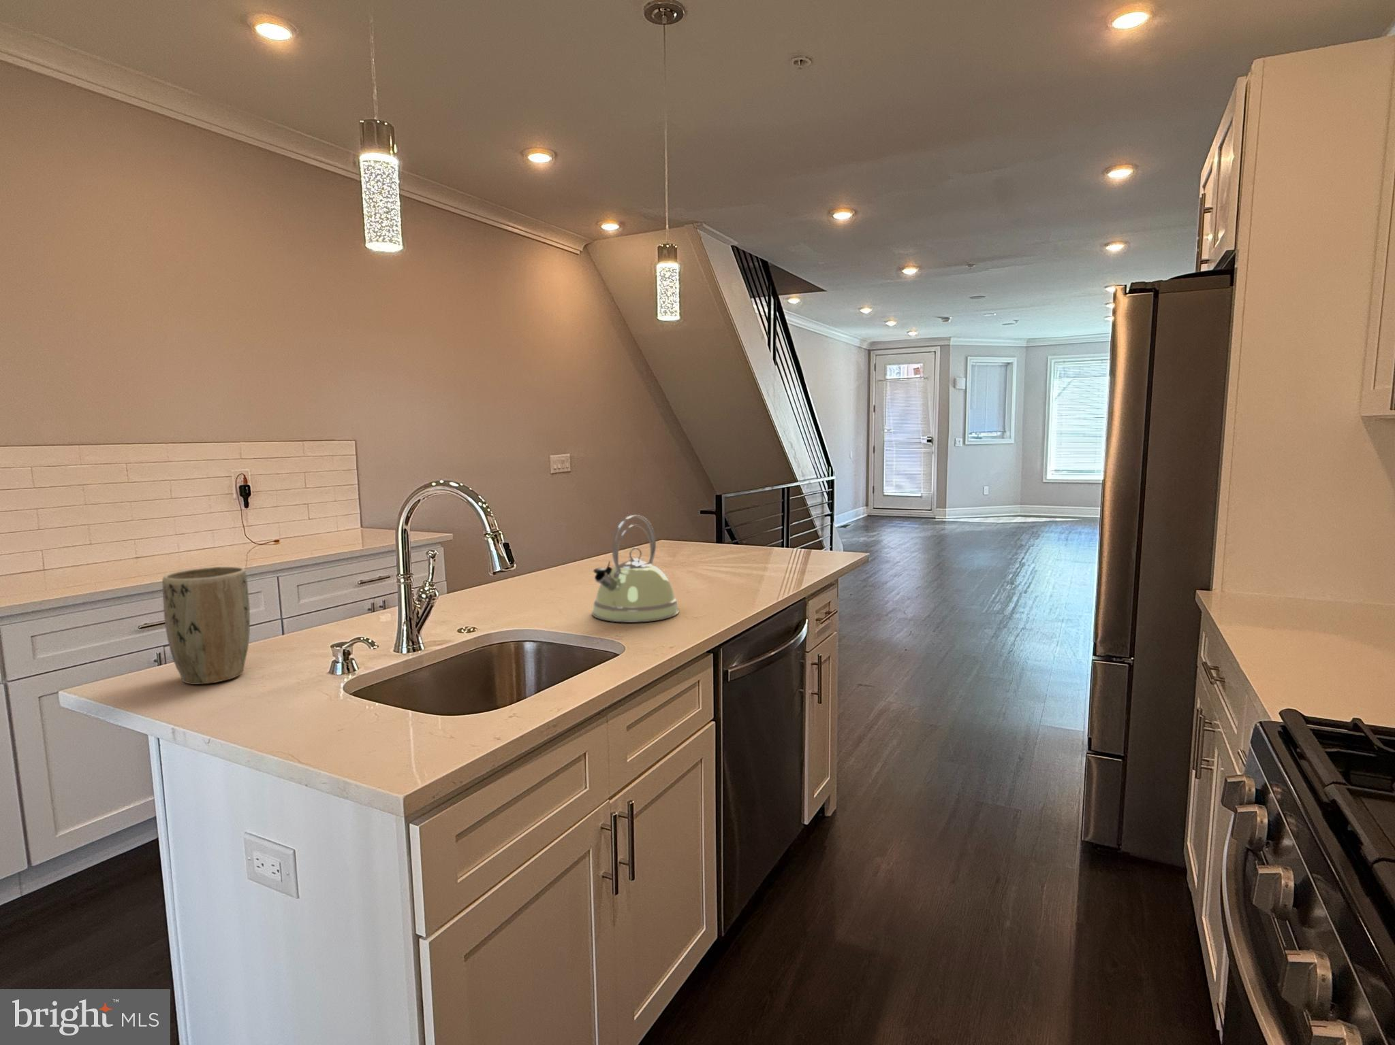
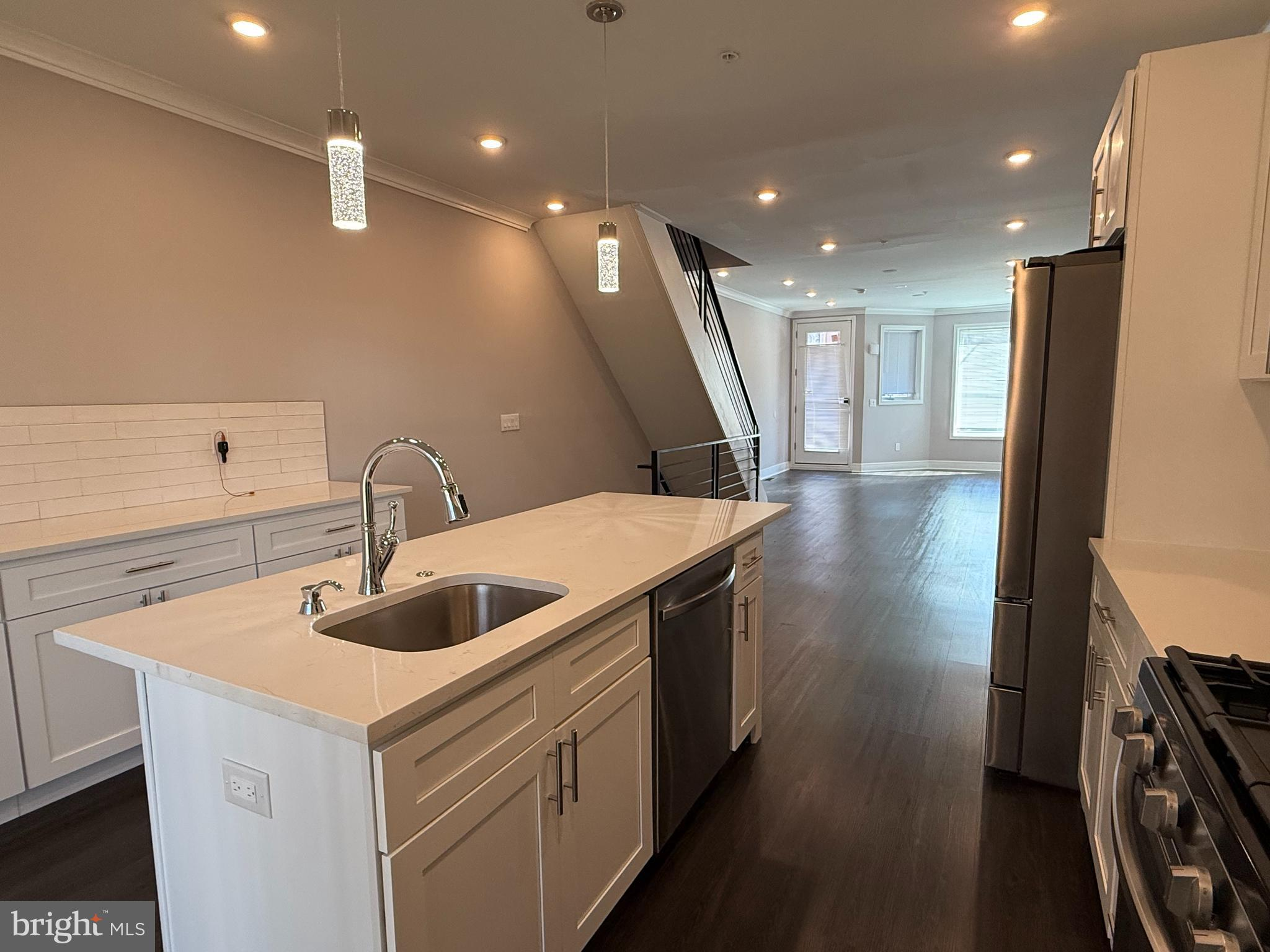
- plant pot (209, 625)
- kettle (630, 564)
